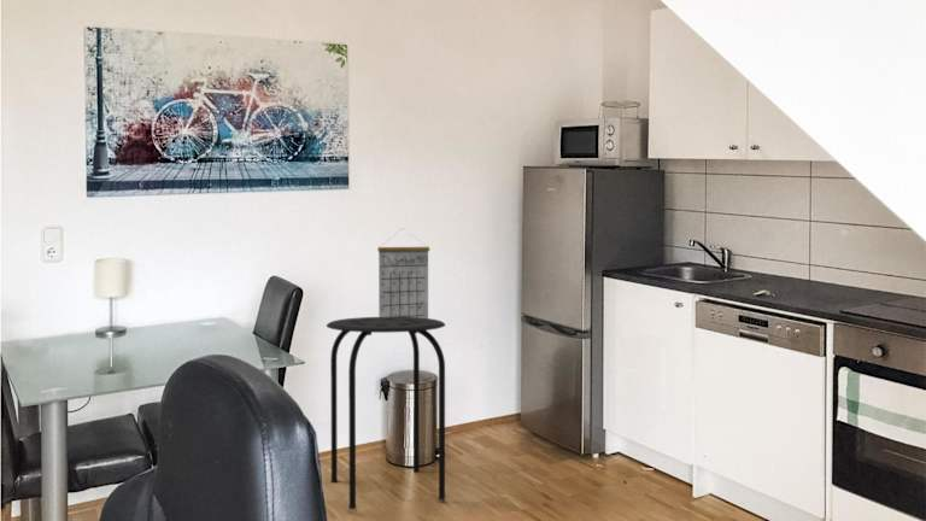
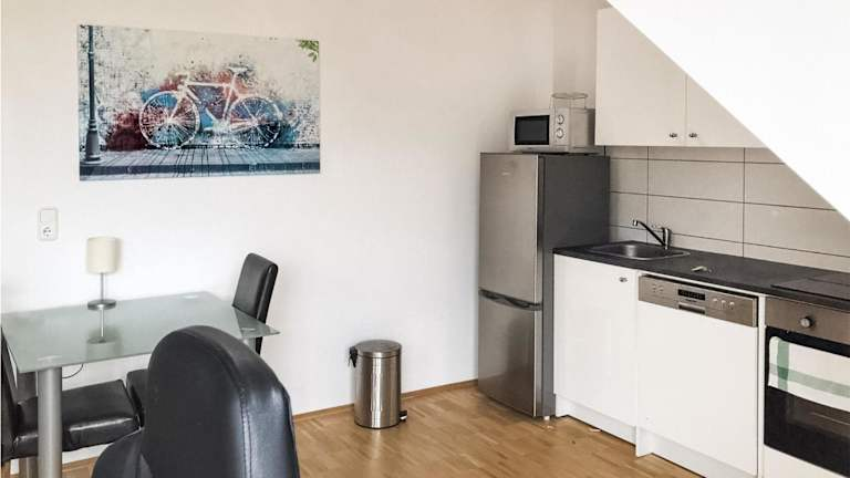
- stool (414, 406)
- calendar (404, 277)
